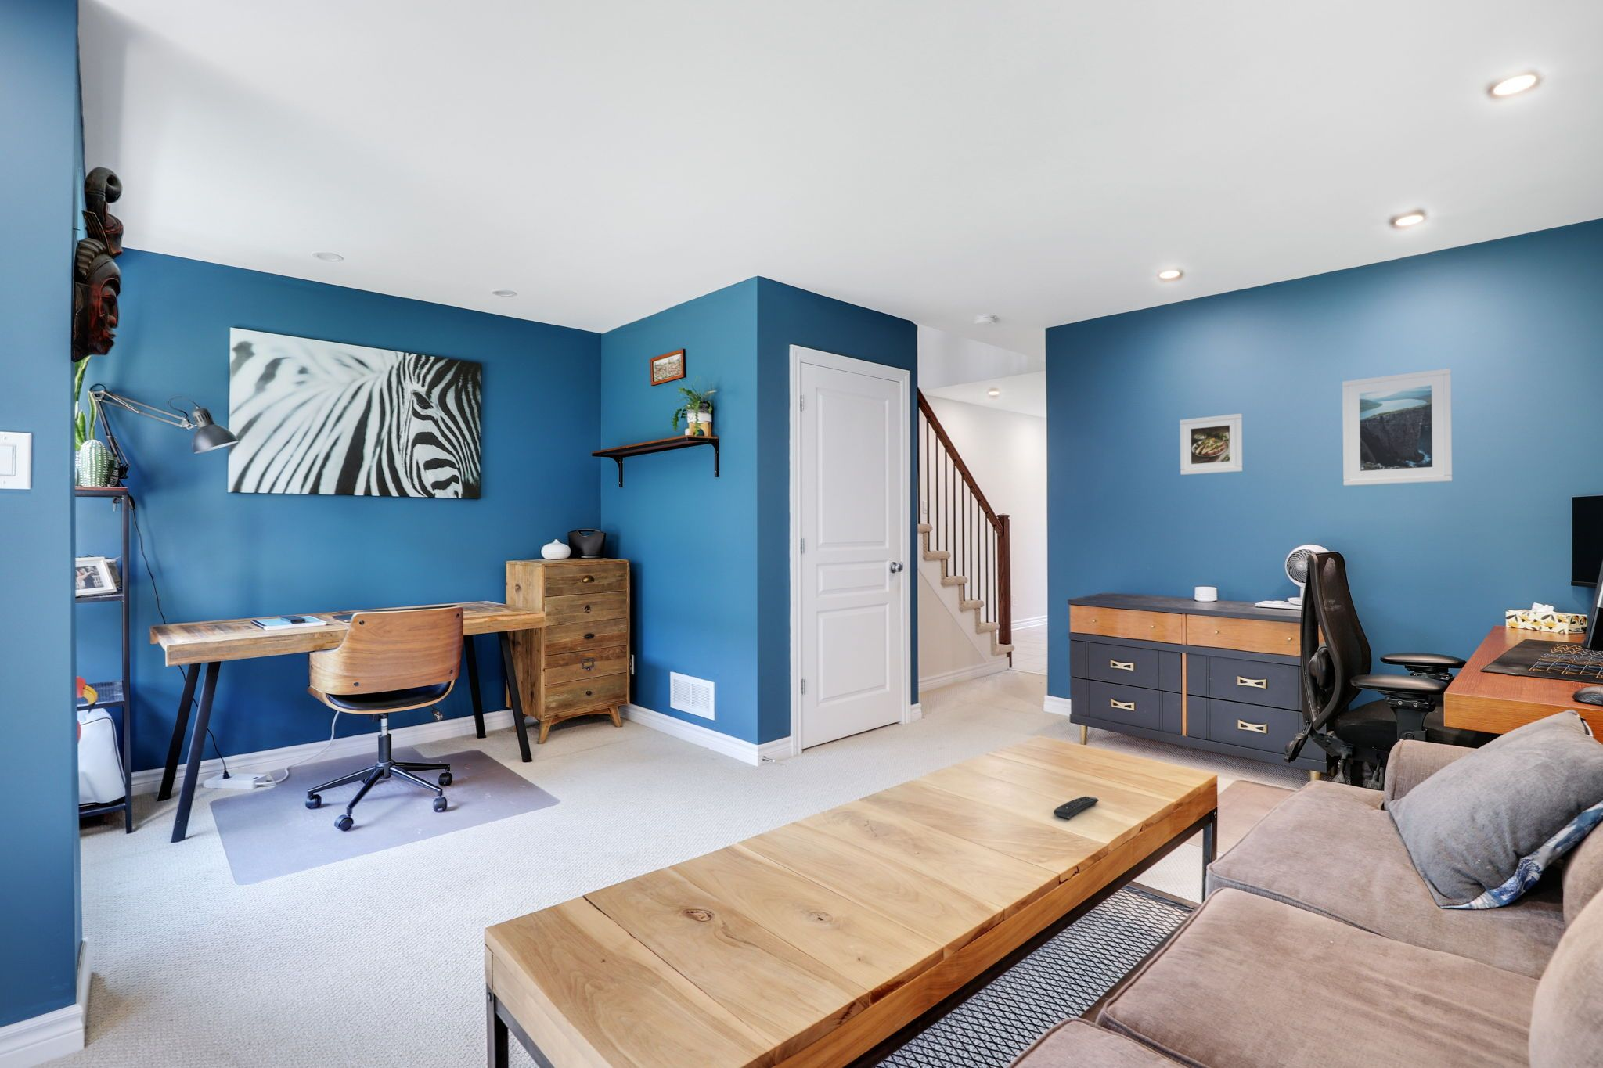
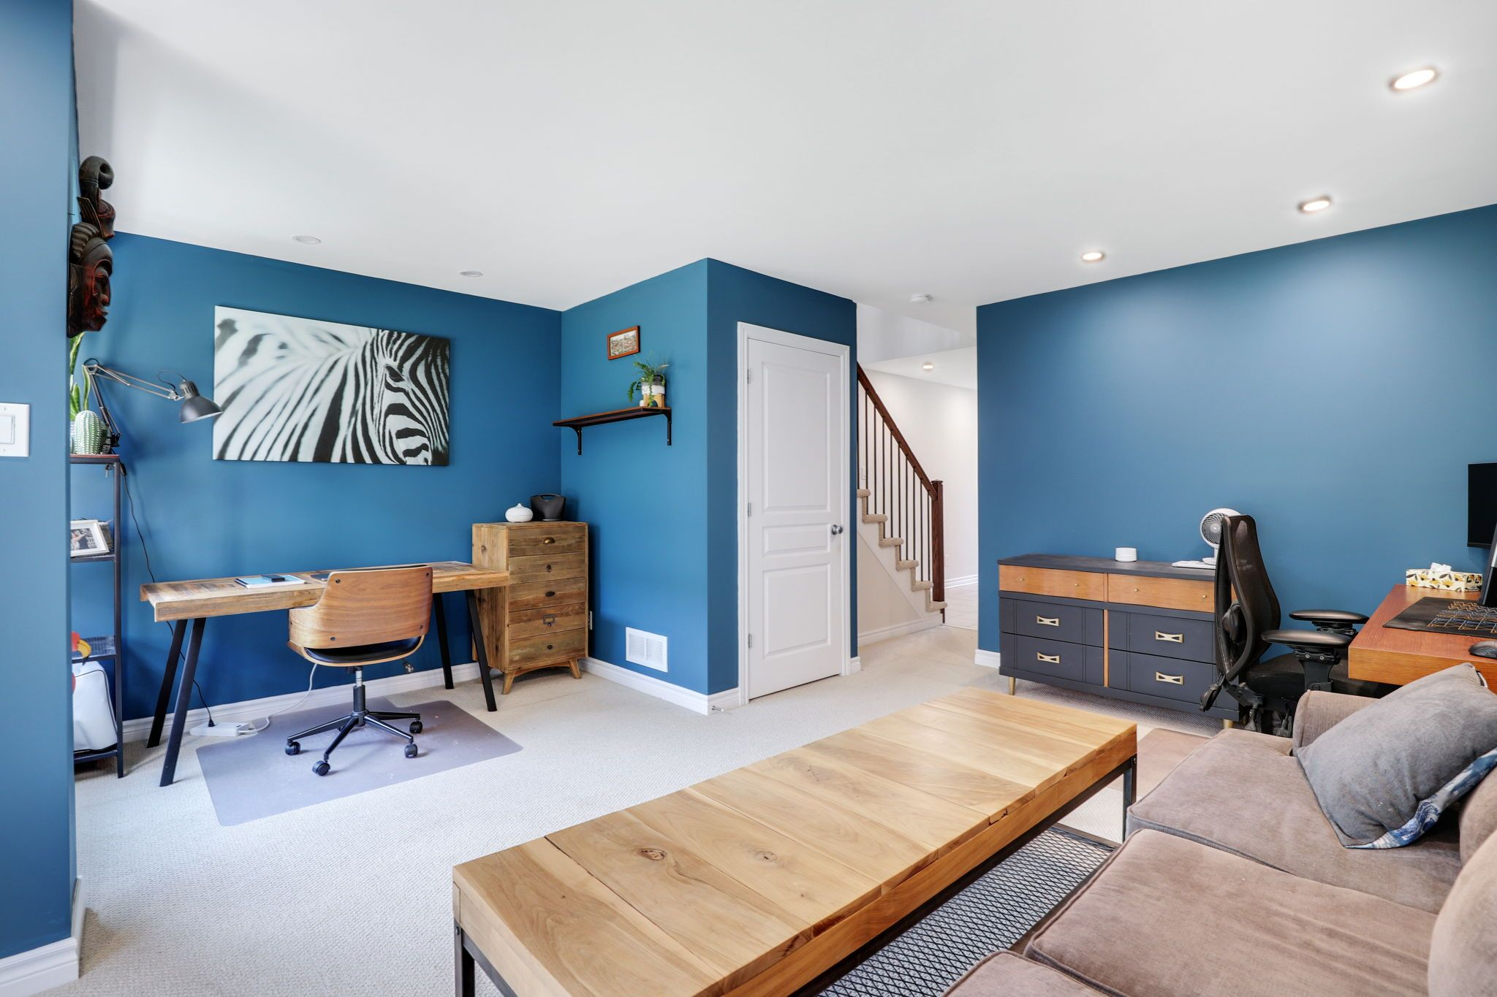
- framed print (1210, 445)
- remote control (1077, 805)
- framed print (1394, 429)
